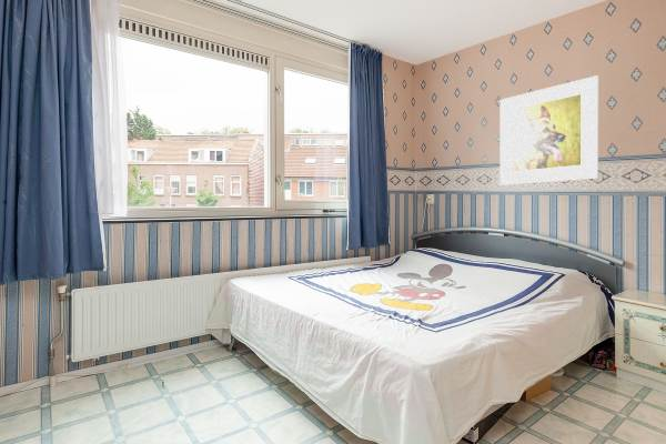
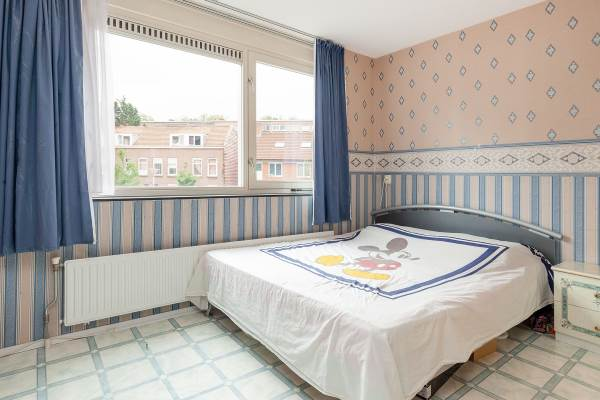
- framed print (544, 135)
